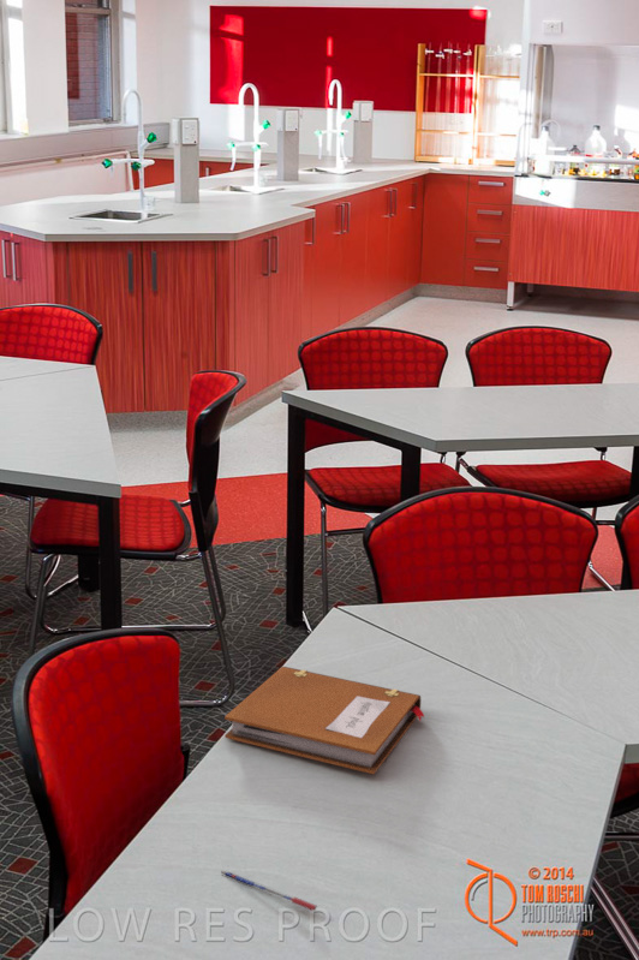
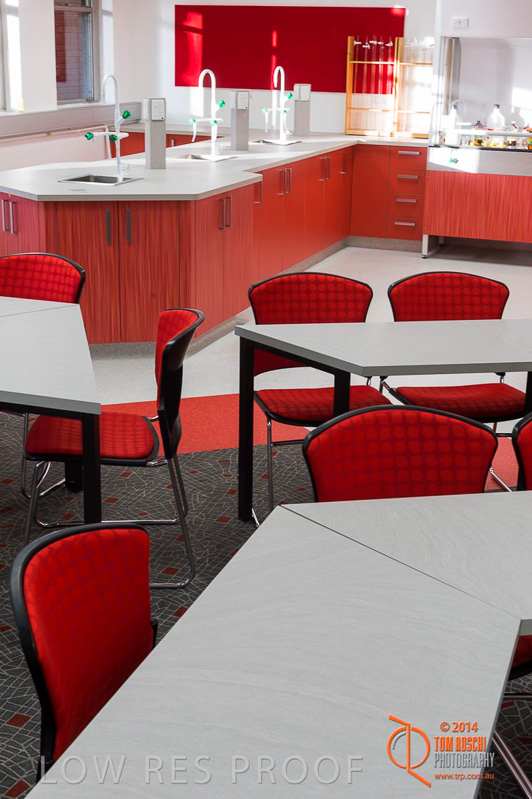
- pen (267, 888)
- notebook (329, 715)
